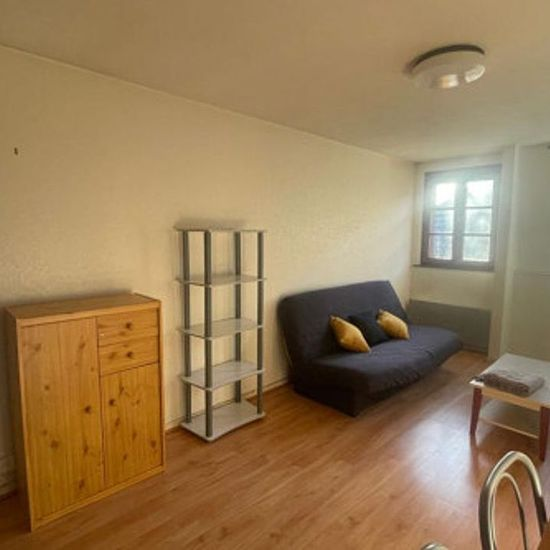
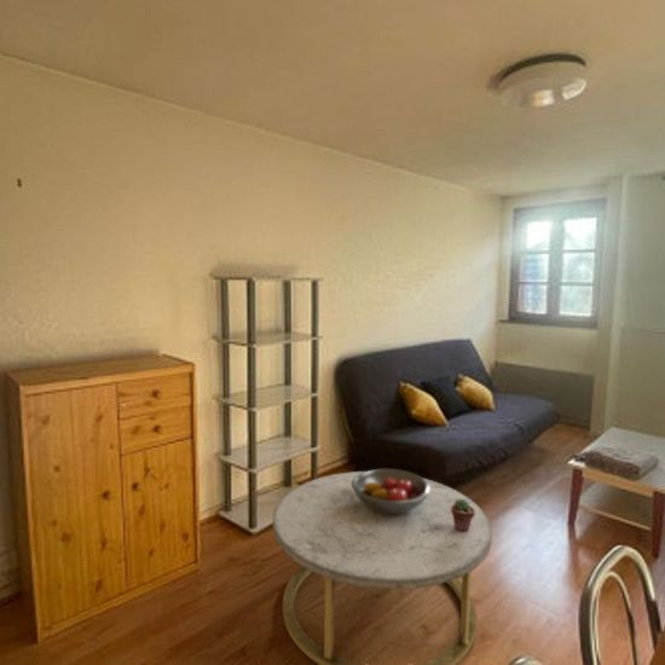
+ fruit bowl (389, 491)
+ potted succulent (462, 513)
+ coffee table (378, 559)
